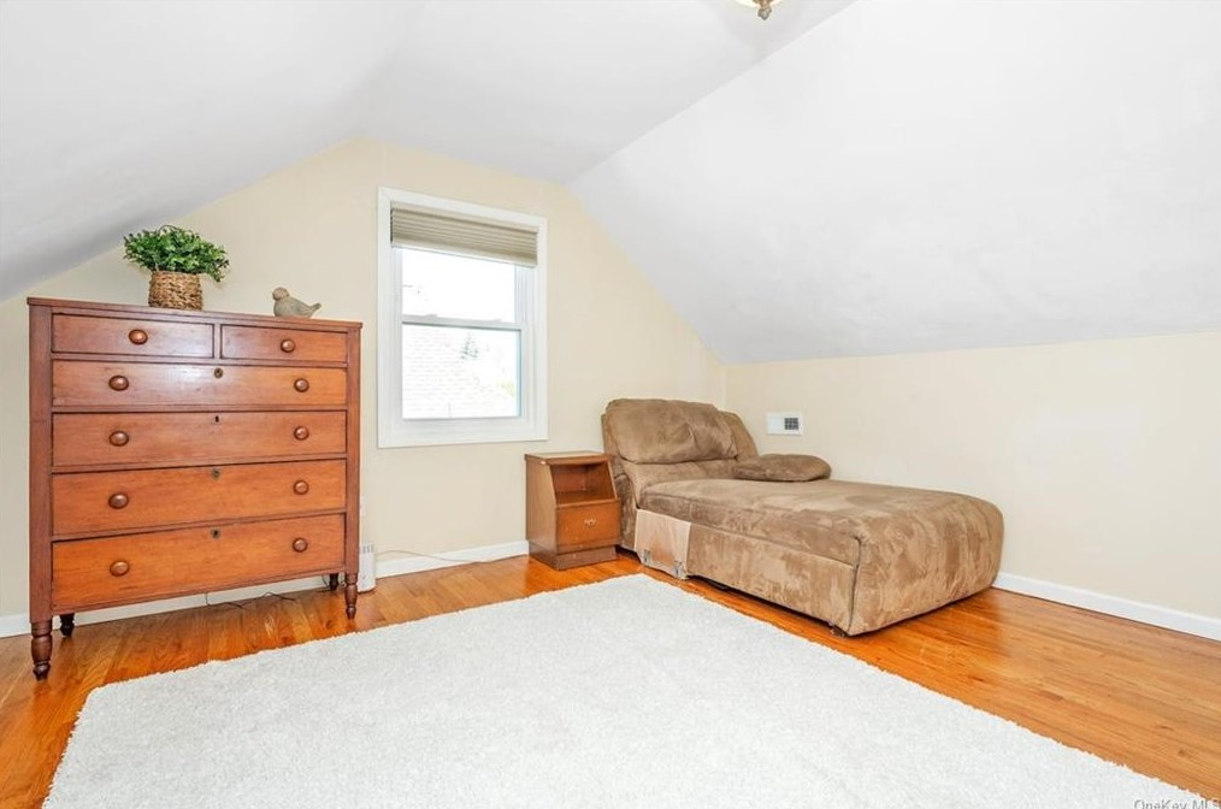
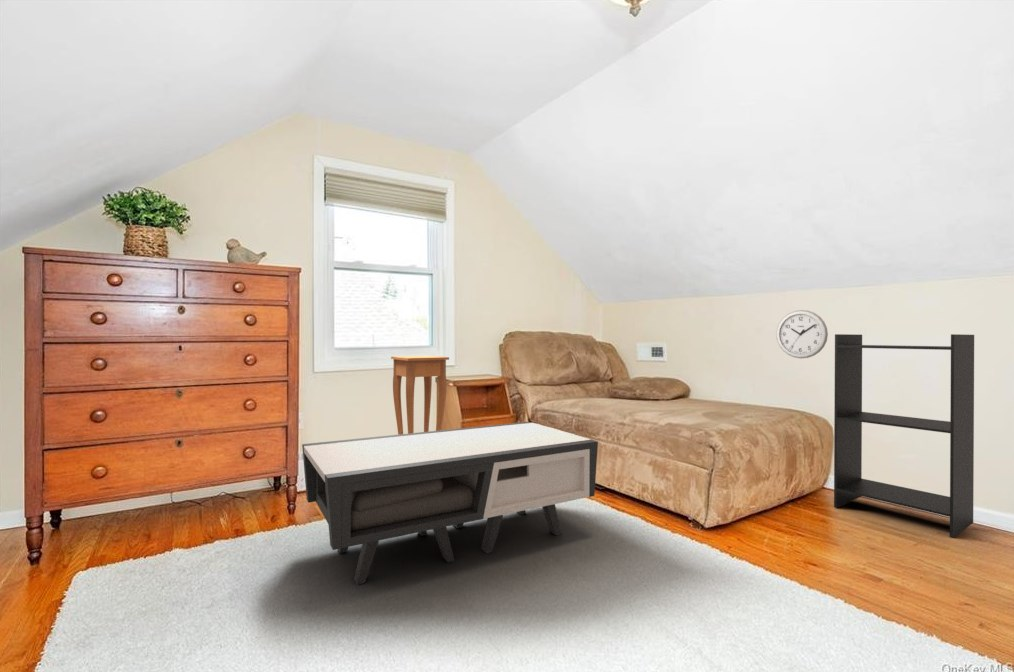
+ bookshelf (901, 424)
+ side table (424, 412)
+ wall clock (800, 334)
+ coffee table (452, 492)
